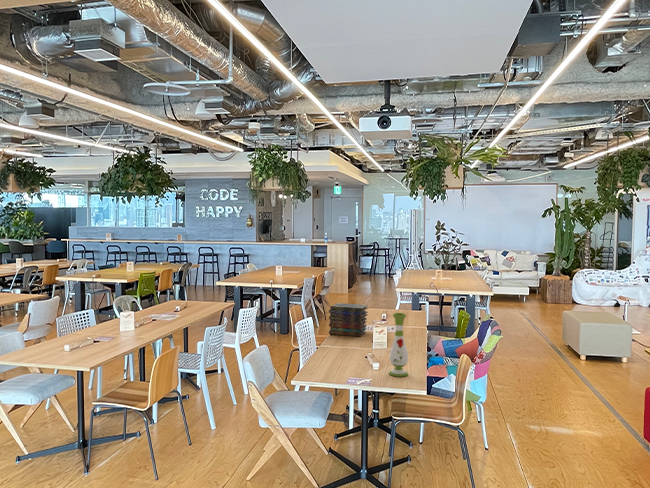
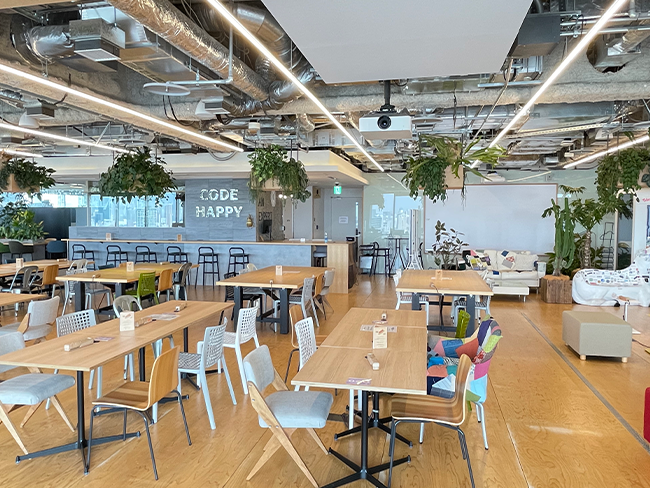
- vase (399, 343)
- book stack (348, 319)
